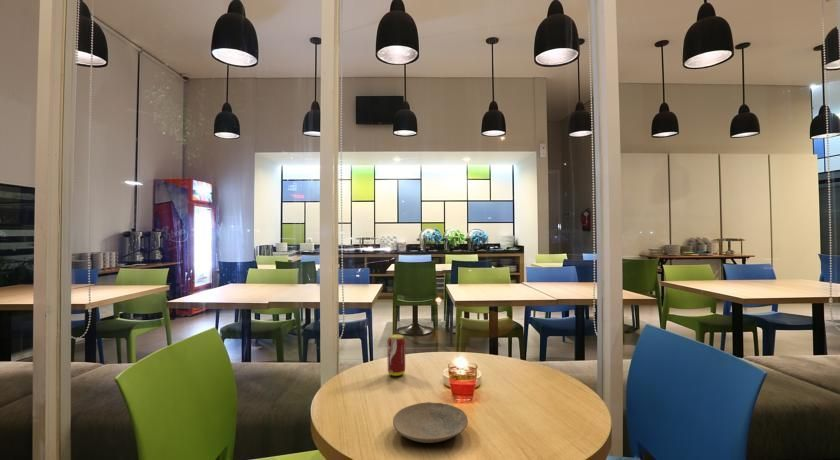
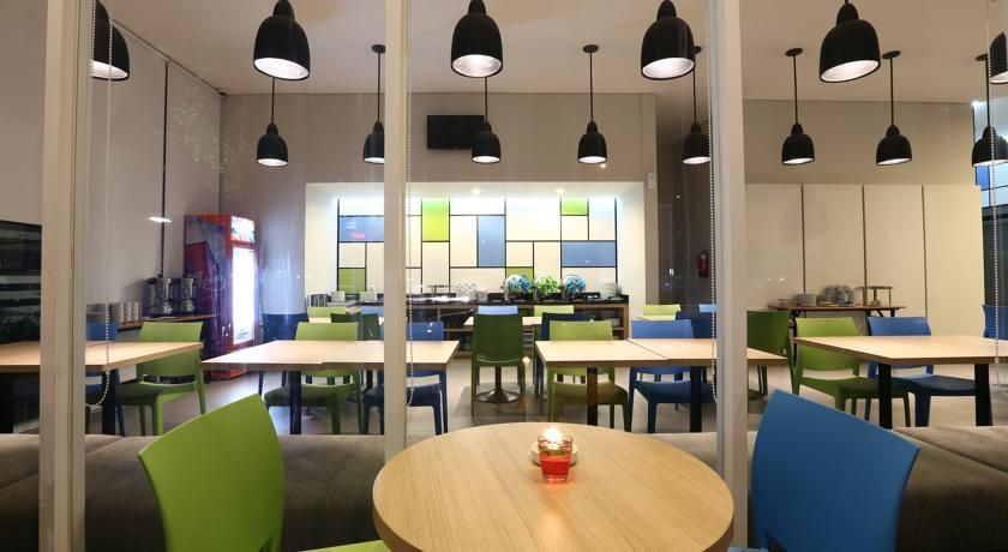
- plate (430, 424)
- beverage can (396, 355)
